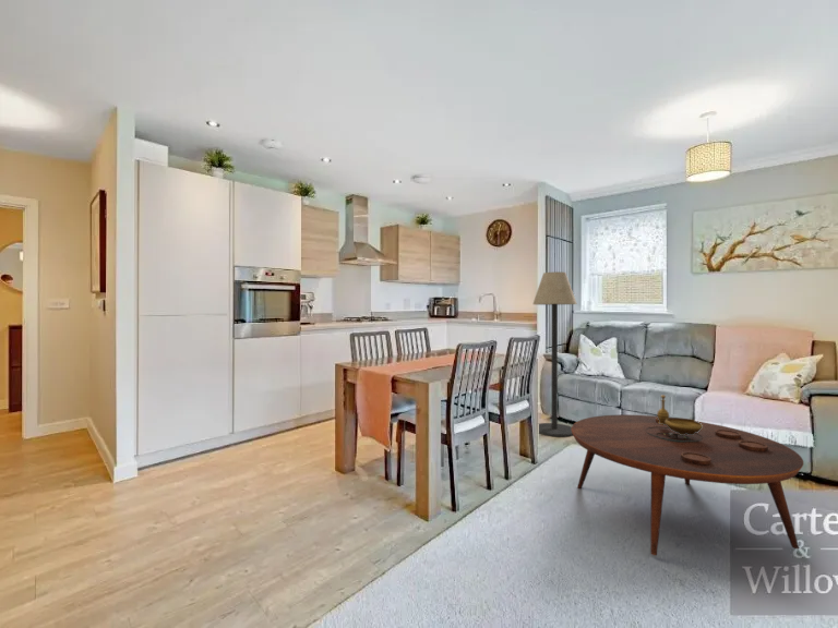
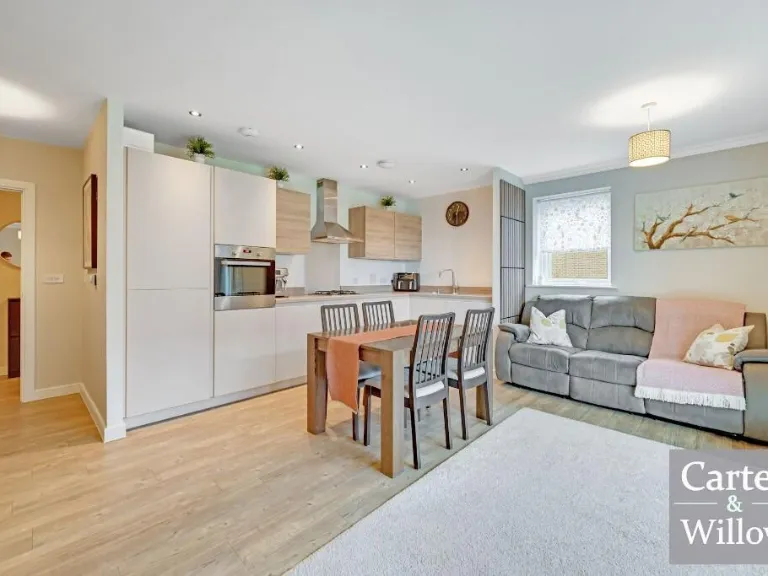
- coffee table (672, 473)
- floor lamp (554, 351)
- decorative bowl (675, 418)
